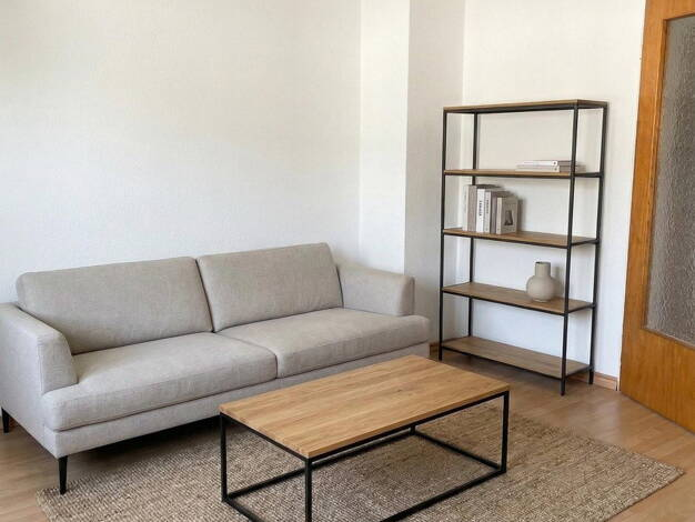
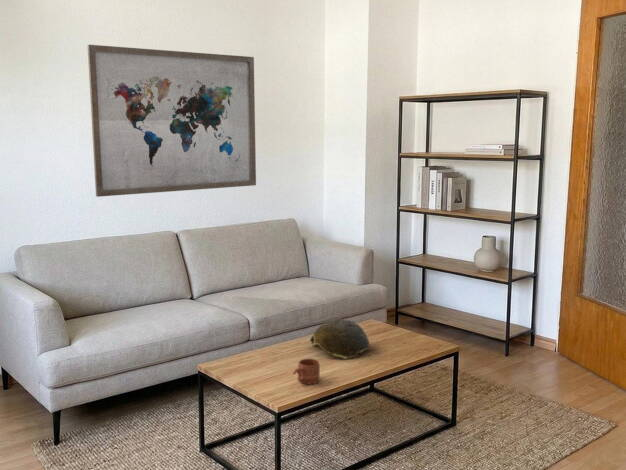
+ mug (304, 372)
+ wall art (180, 122)
+ decorative bowl (339, 334)
